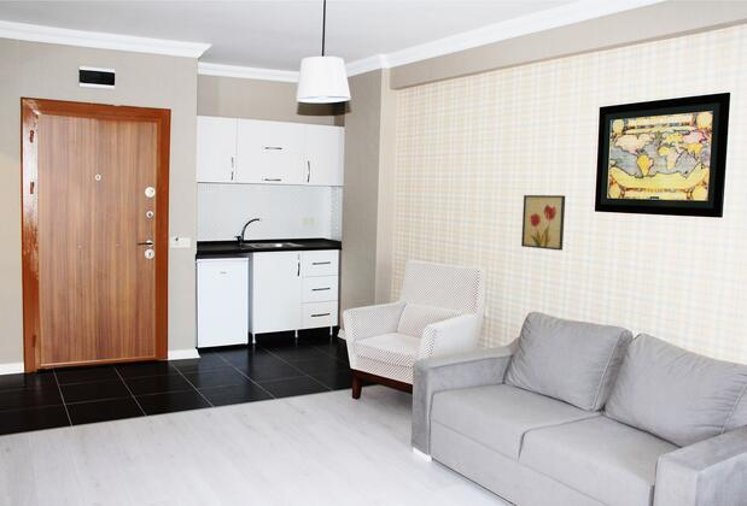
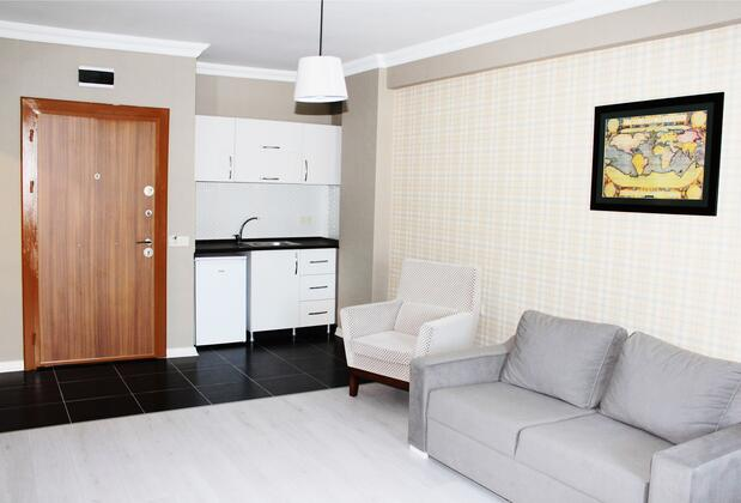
- wall art (543, 222)
